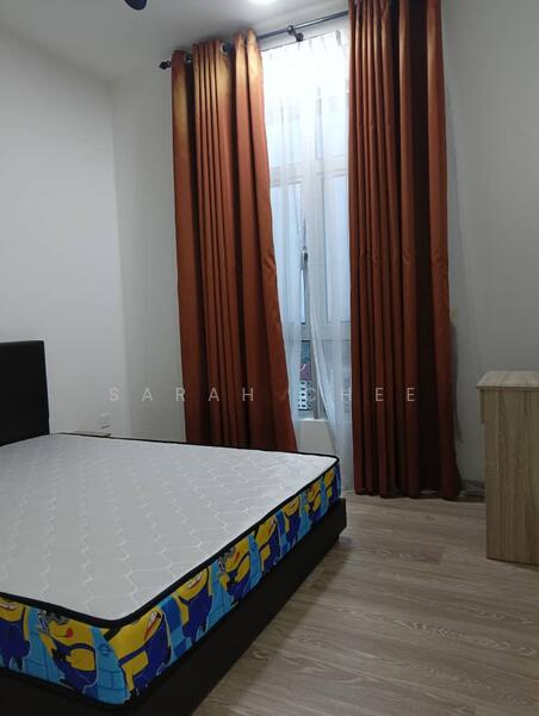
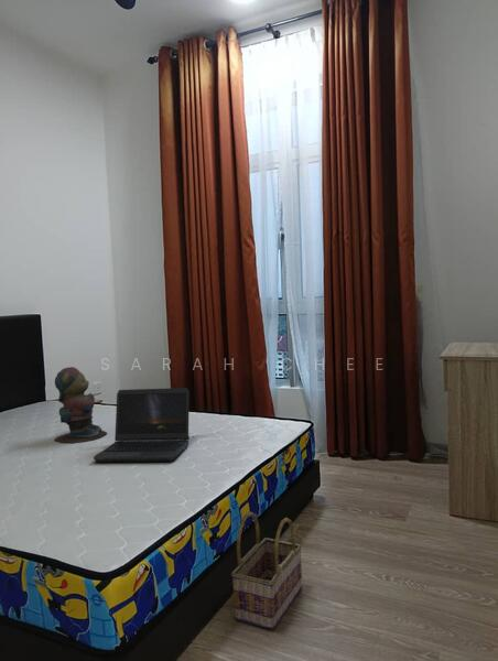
+ laptop computer (143, 423)
+ basket (268, 559)
+ teddy bear (78, 401)
